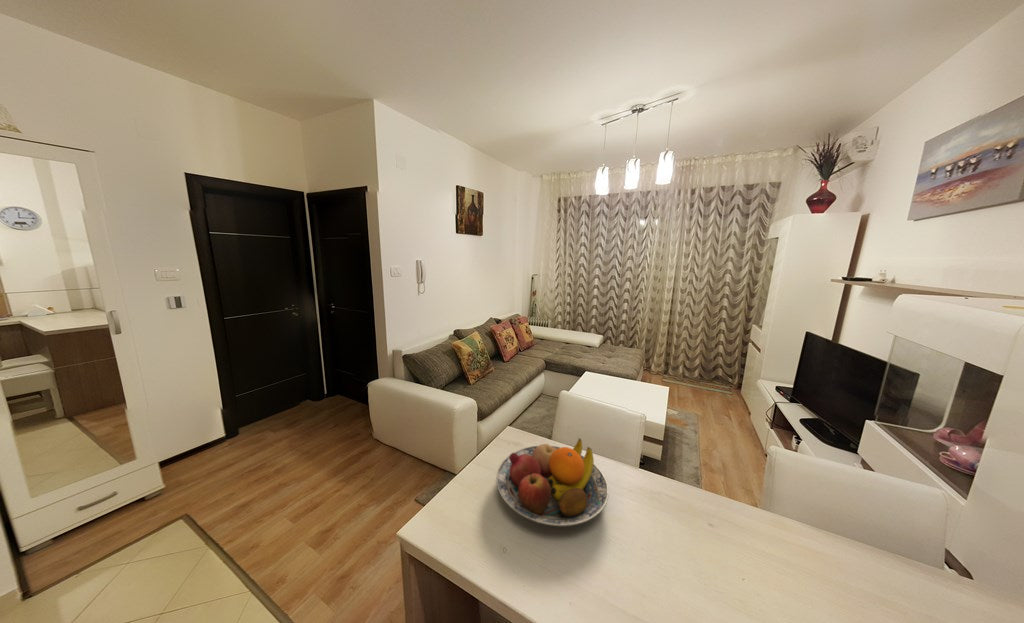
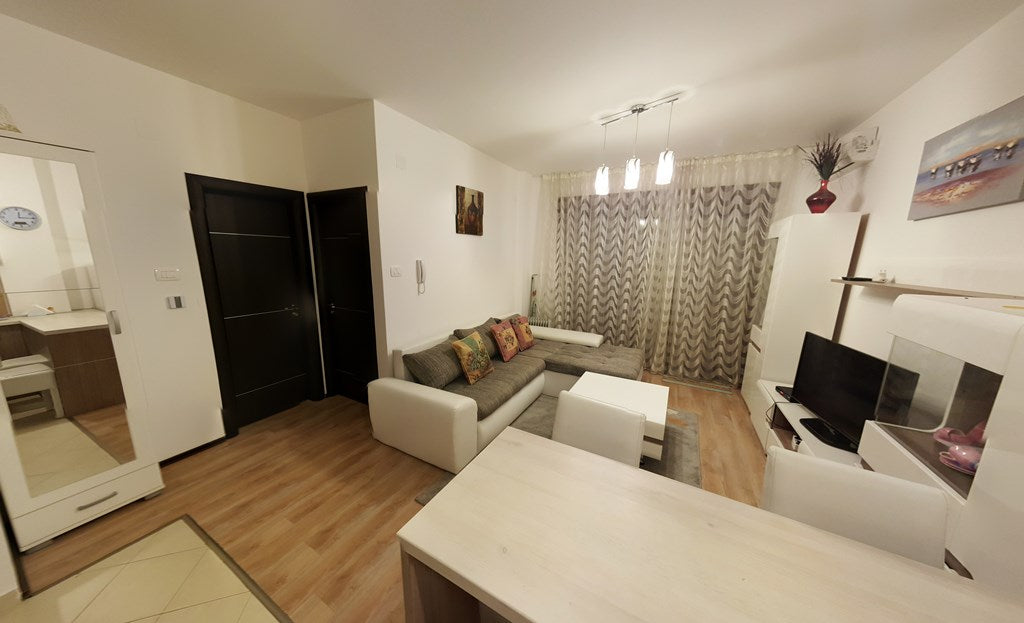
- fruit bowl (551, 474)
